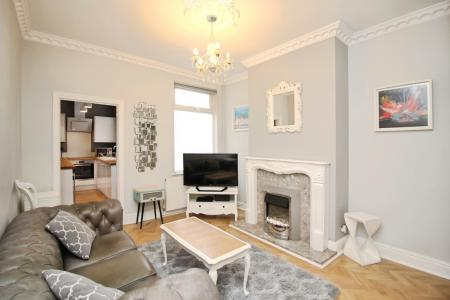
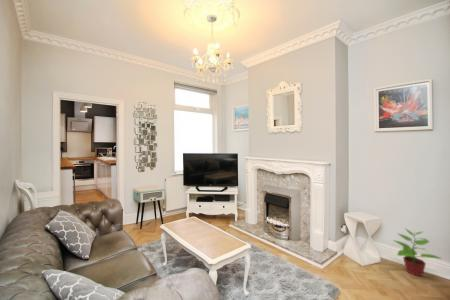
+ potted plant (415, 251)
